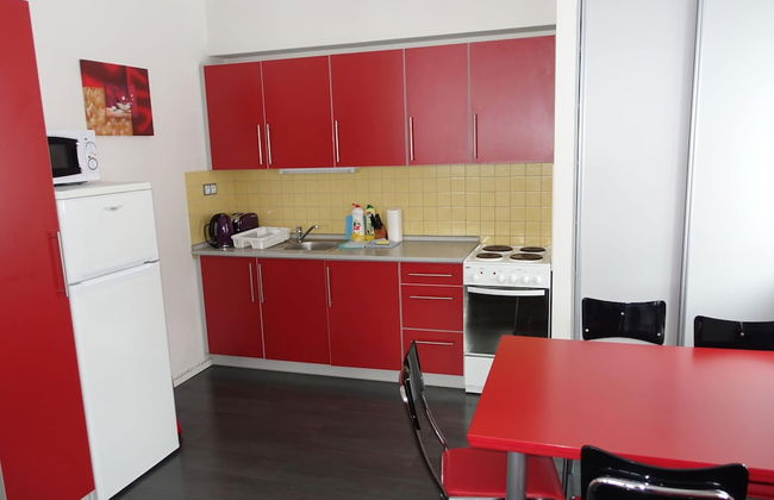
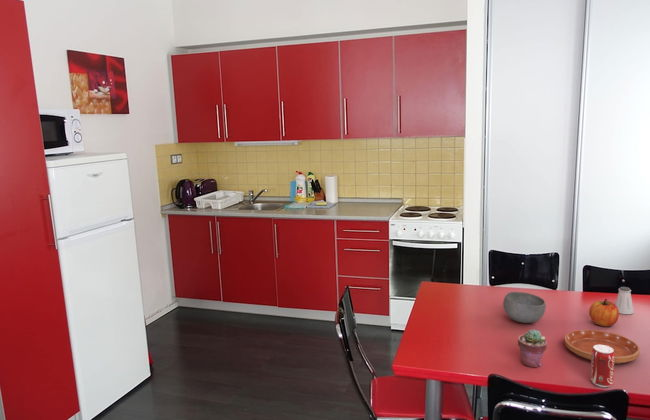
+ beverage can (602, 365)
+ potted succulent (532, 346)
+ bowl (523, 308)
+ apple (604, 312)
+ saltshaker (624, 299)
+ saucer (600, 344)
